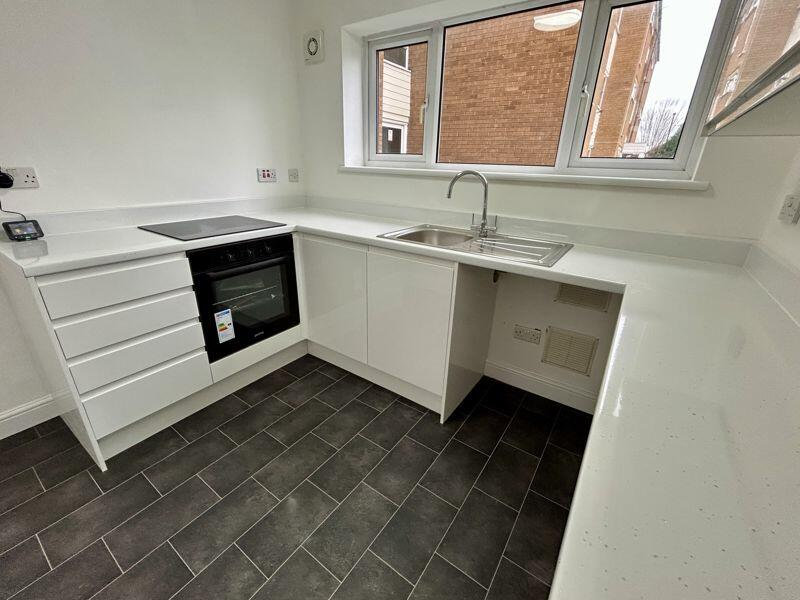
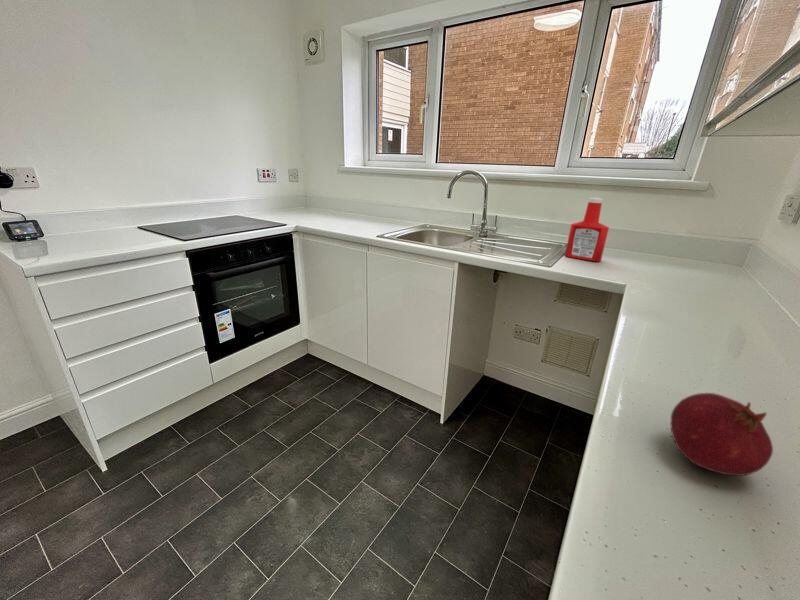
+ fruit (717, 431)
+ soap bottle (589, 228)
